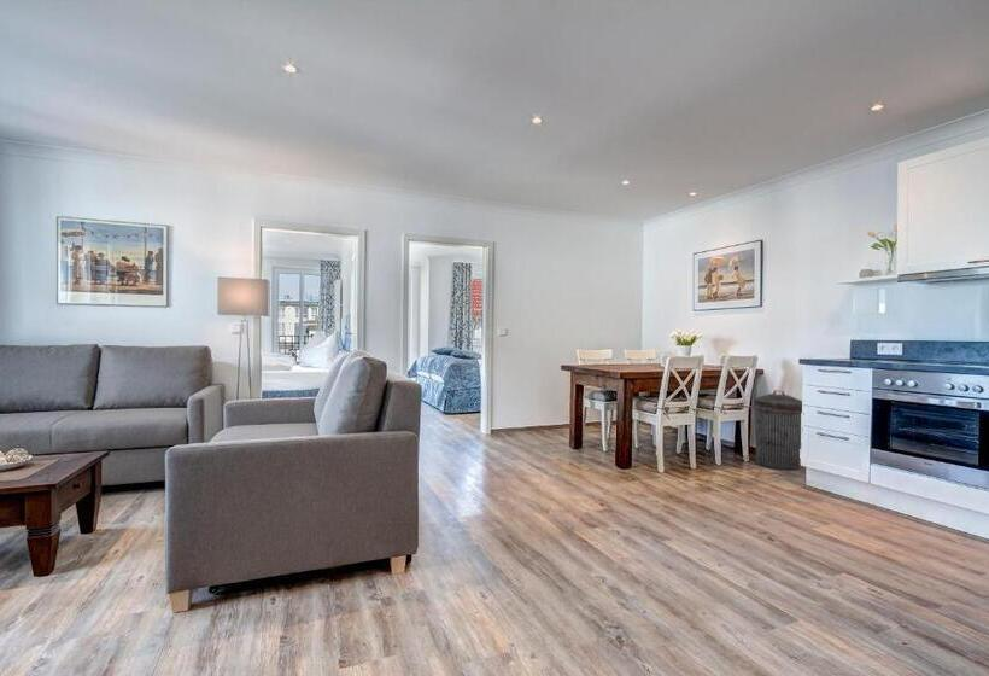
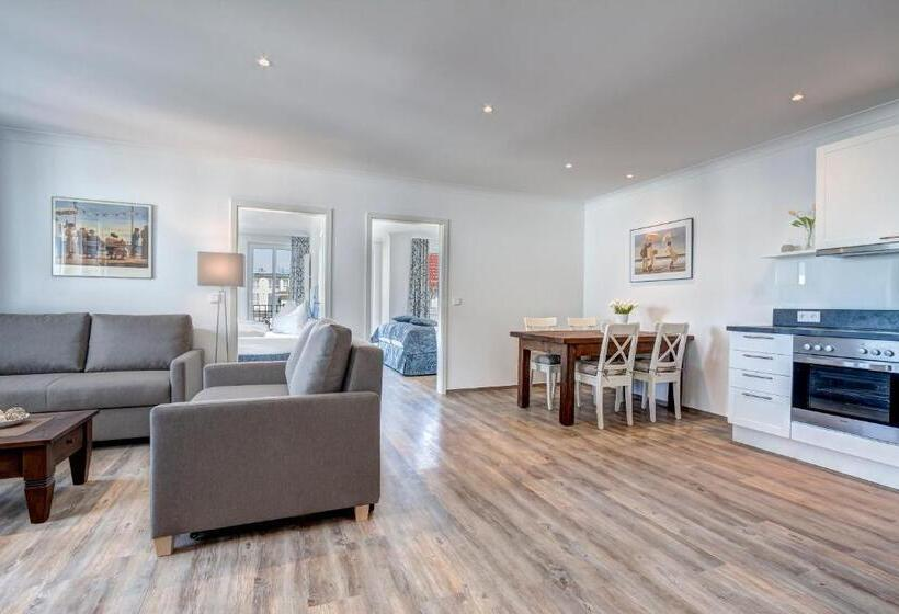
- trash can (778, 427)
